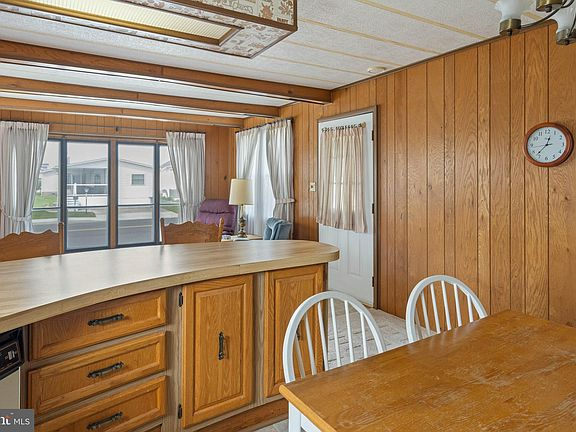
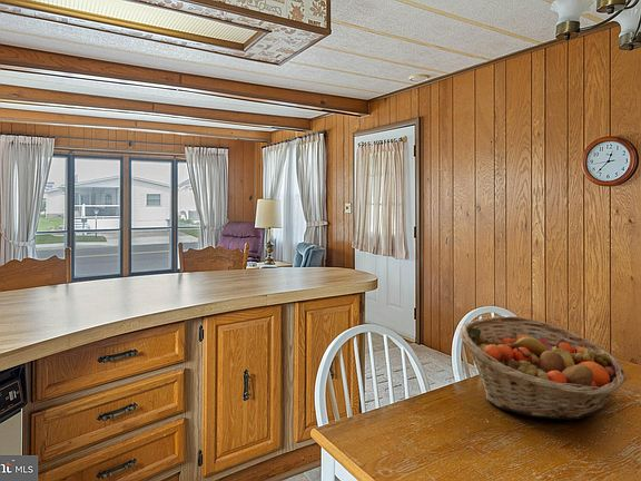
+ fruit basket (539, 362)
